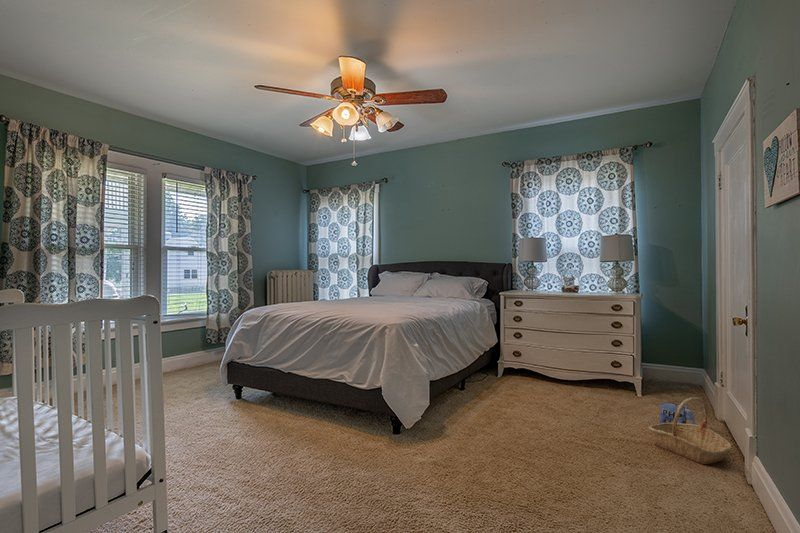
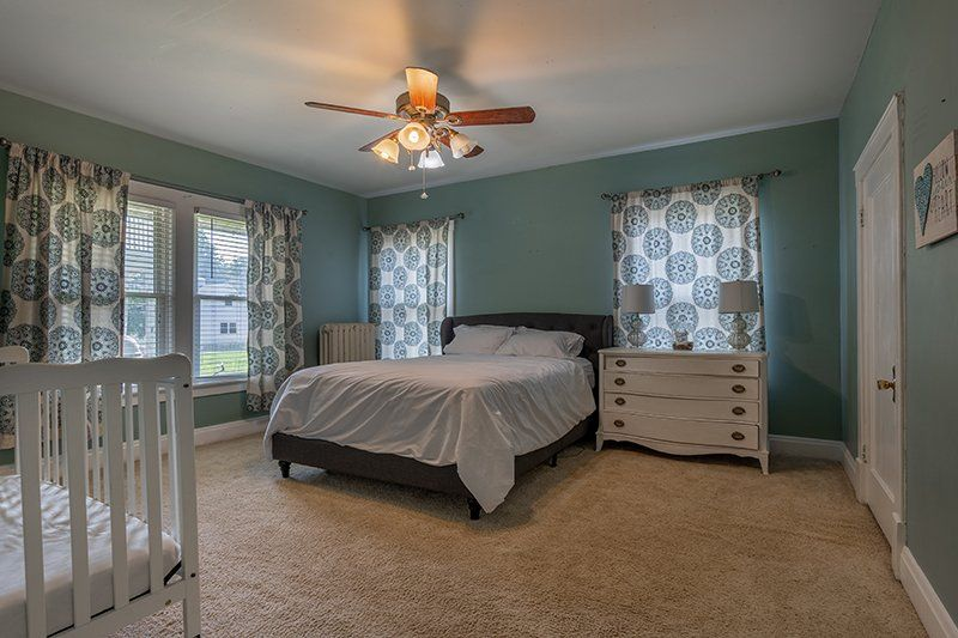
- plush toy (674, 415)
- basket (688, 424)
